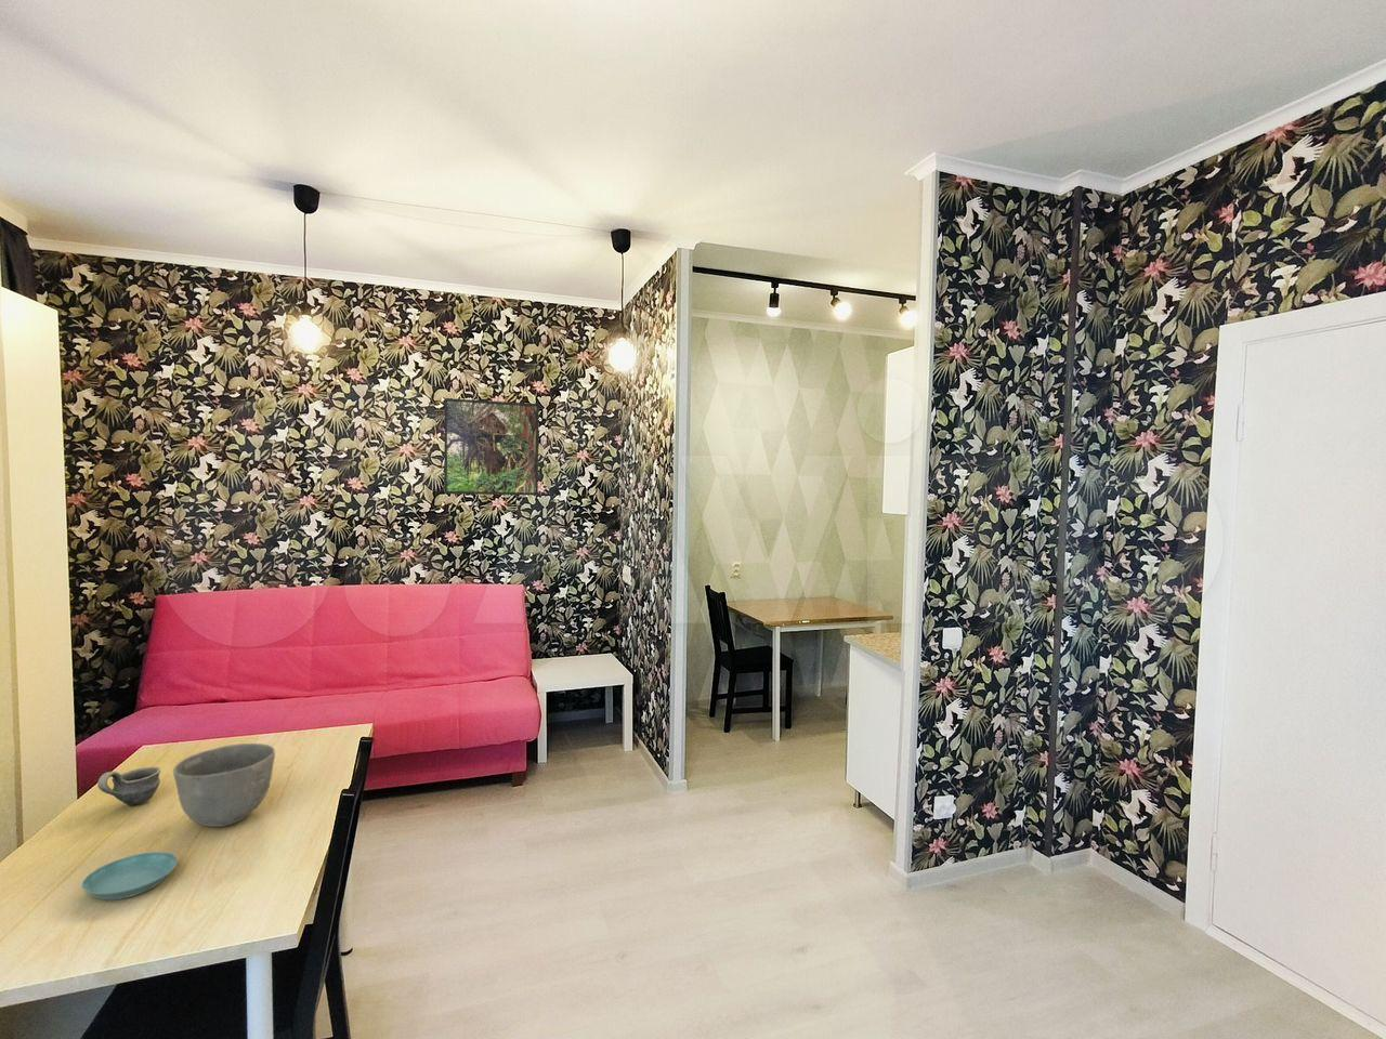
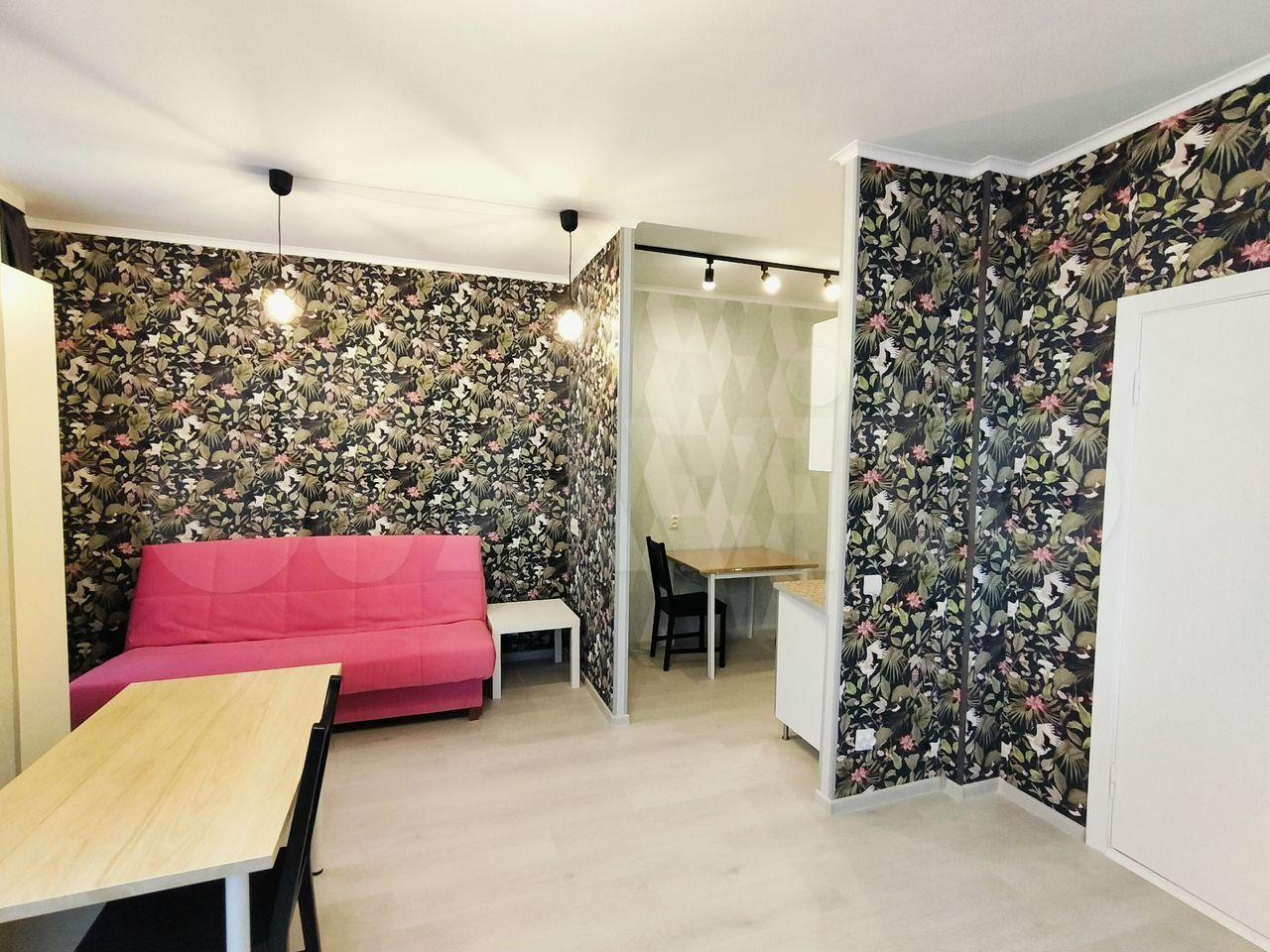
- saucer (131, 877)
- bowl (226, 787)
- cup (131, 784)
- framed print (491, 449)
